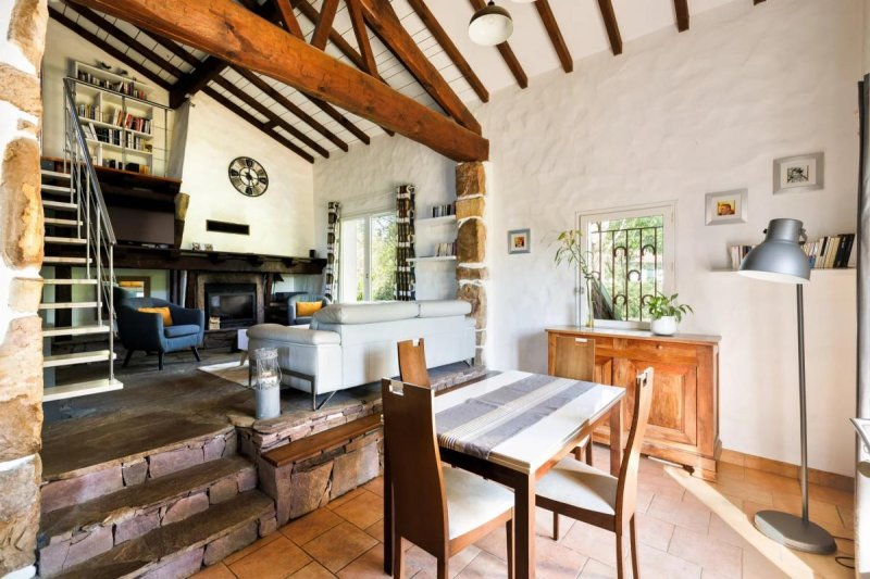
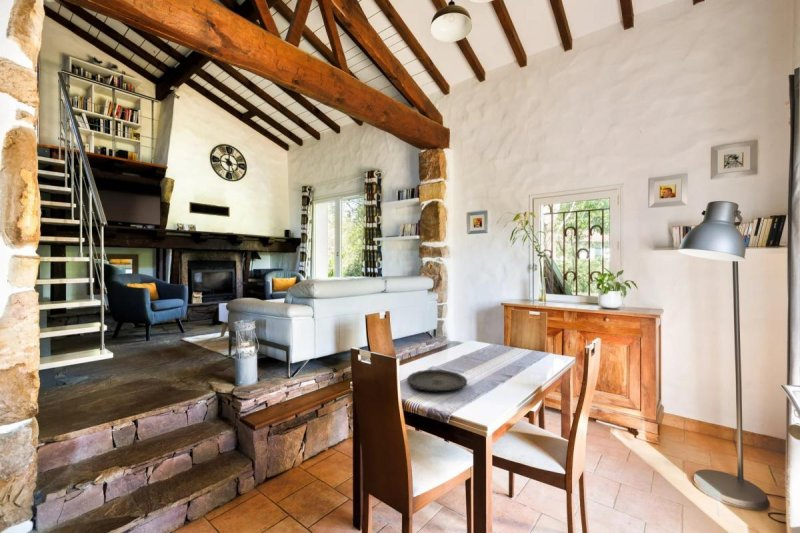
+ plate (436, 380)
